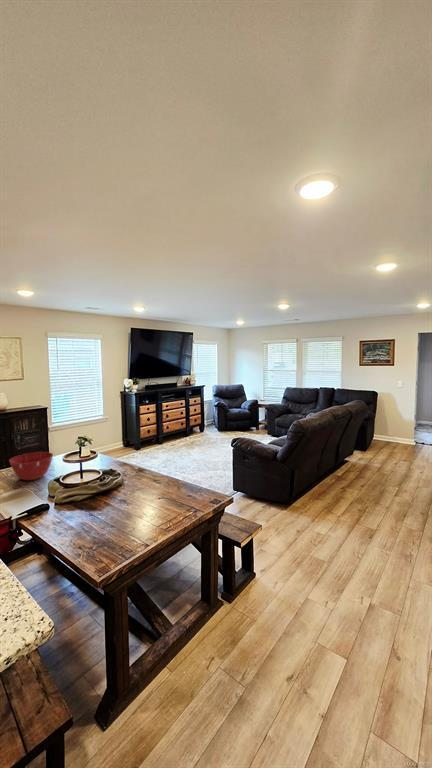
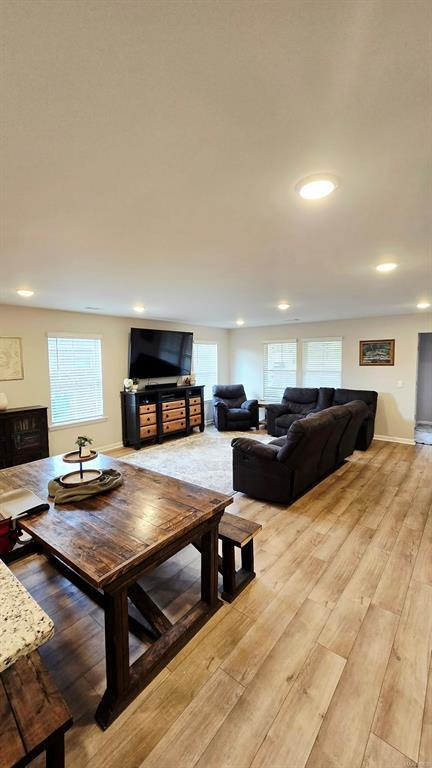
- mixing bowl (32, 467)
